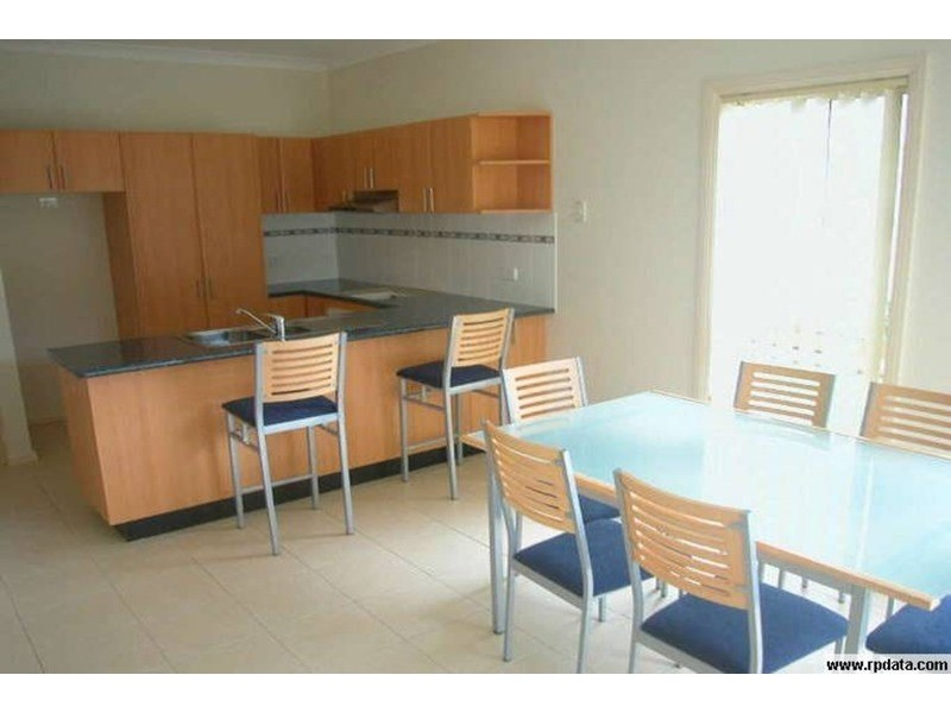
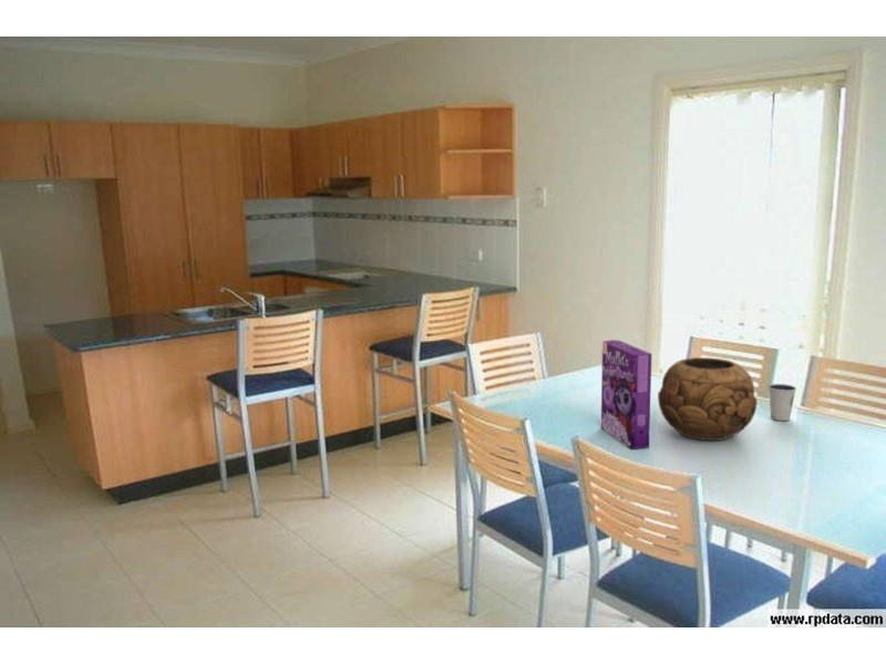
+ decorative bowl (705, 398)
+ dixie cup (781, 402)
+ cereal box (625, 392)
